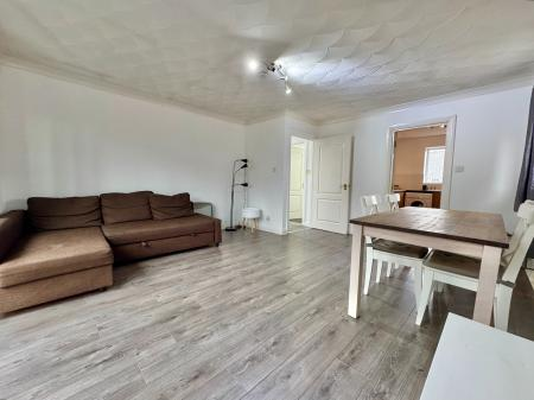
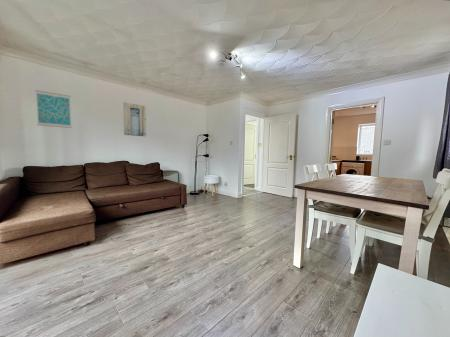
+ wall art (54, 110)
+ wall art (135, 120)
